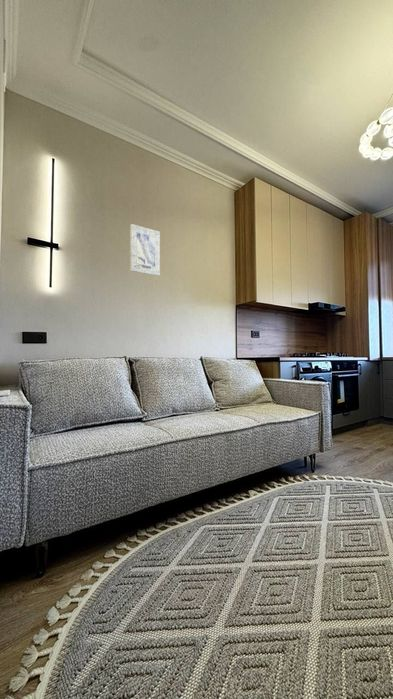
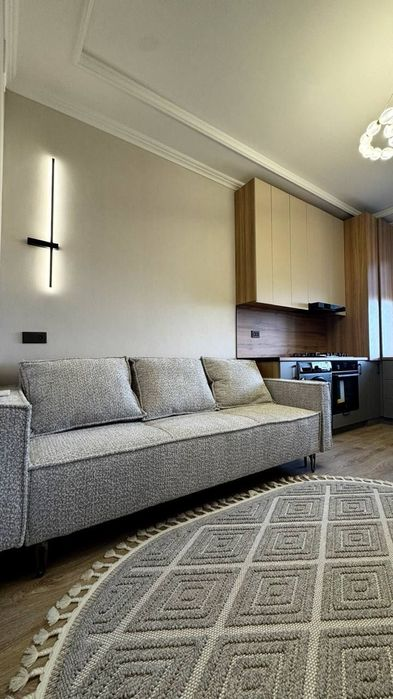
- wall art (145, 250)
